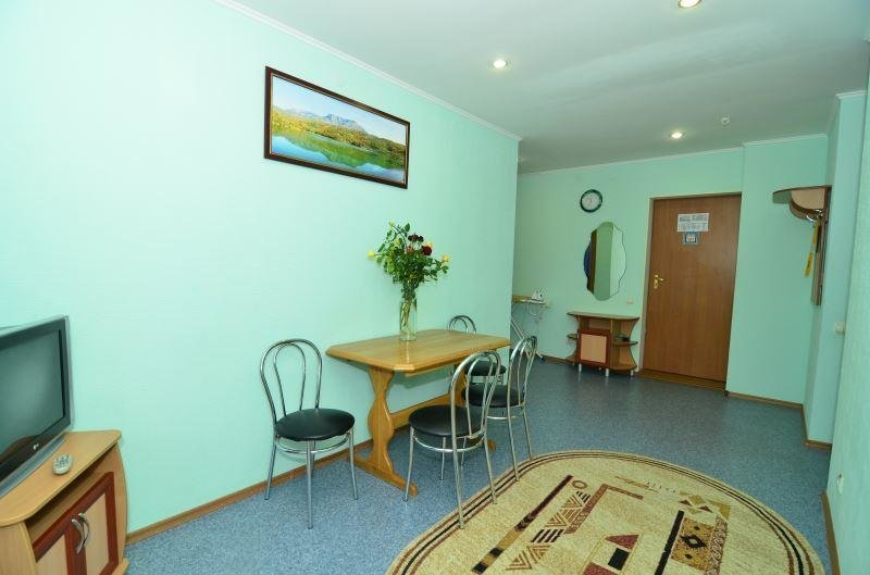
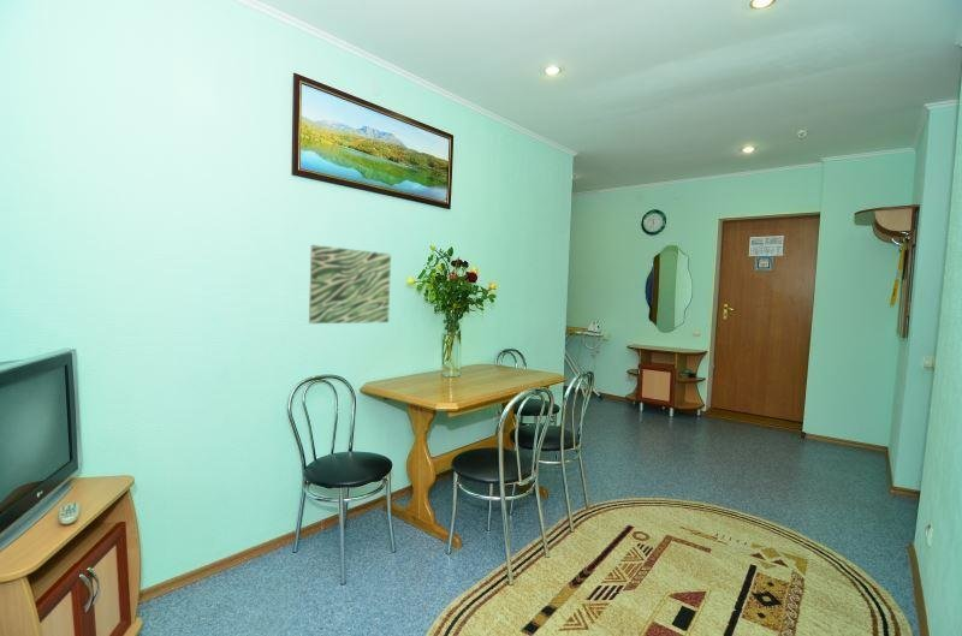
+ wall art (352, 286)
